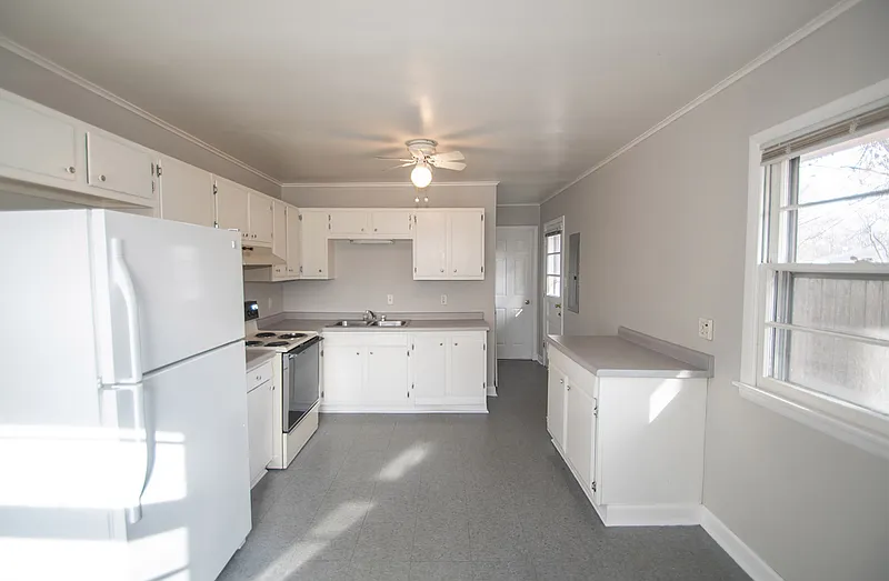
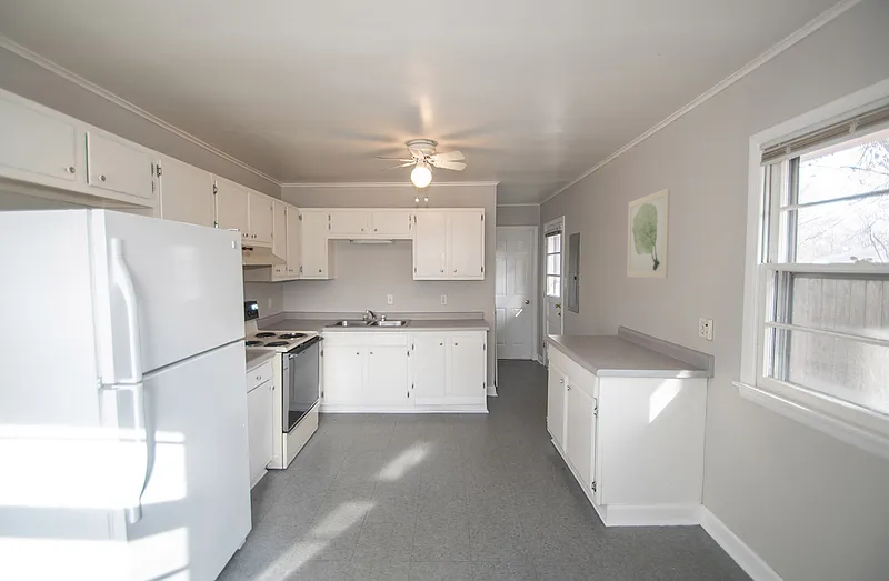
+ wall art (646, 237)
